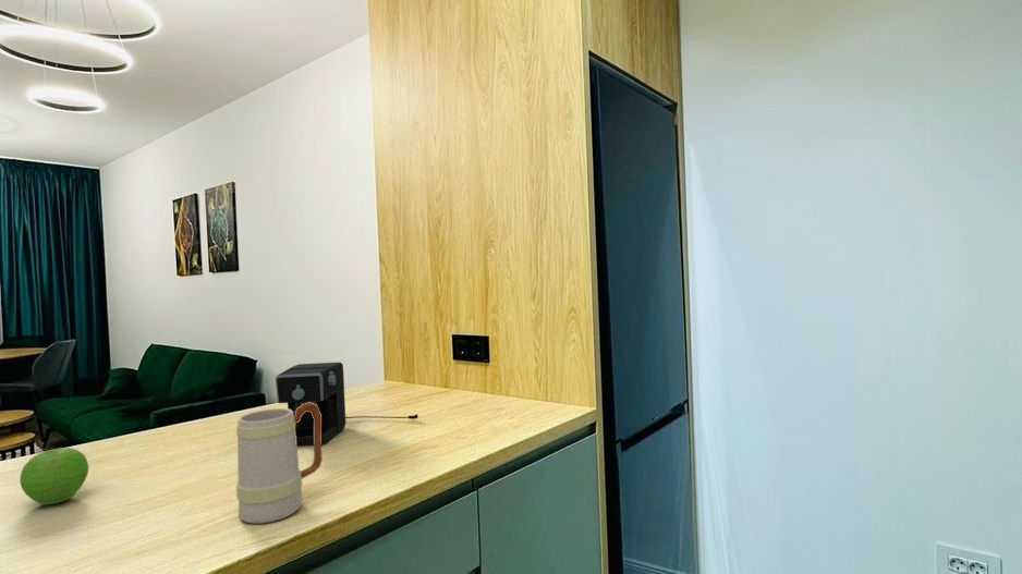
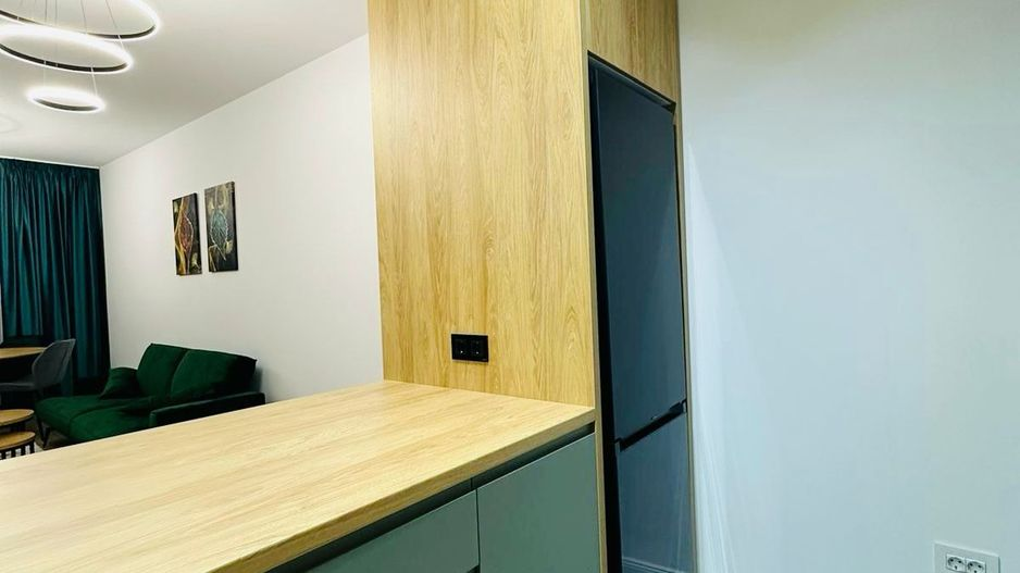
- fruit (56, 476)
- mug (282, 457)
- coffee maker (343, 399)
